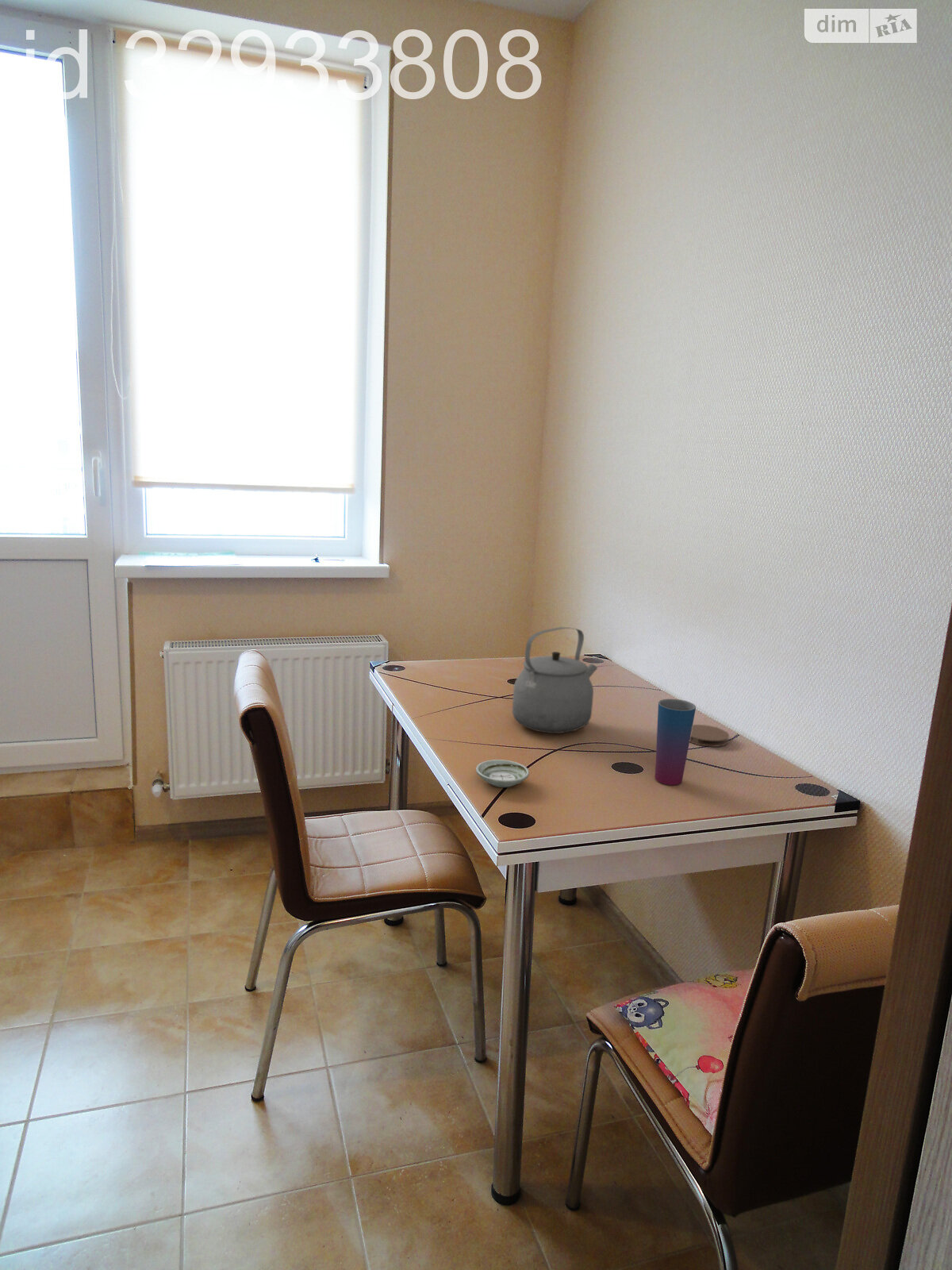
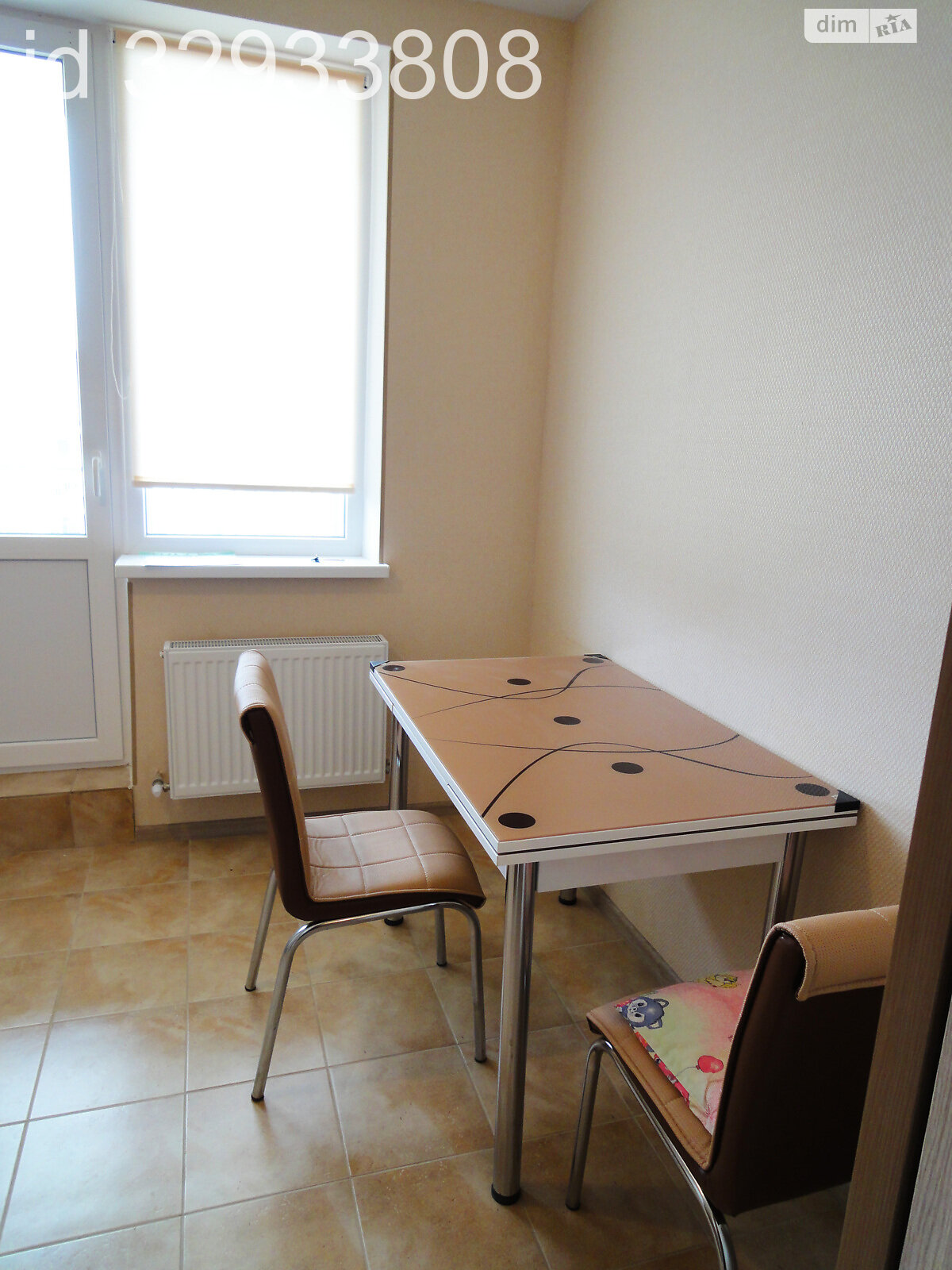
- tea kettle (562, 675)
- cup (673, 742)
- coaster (705, 735)
- saucer (502, 775)
